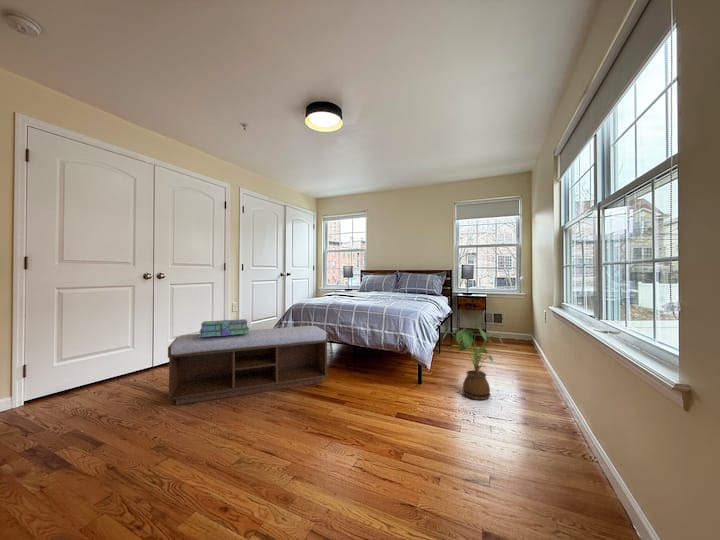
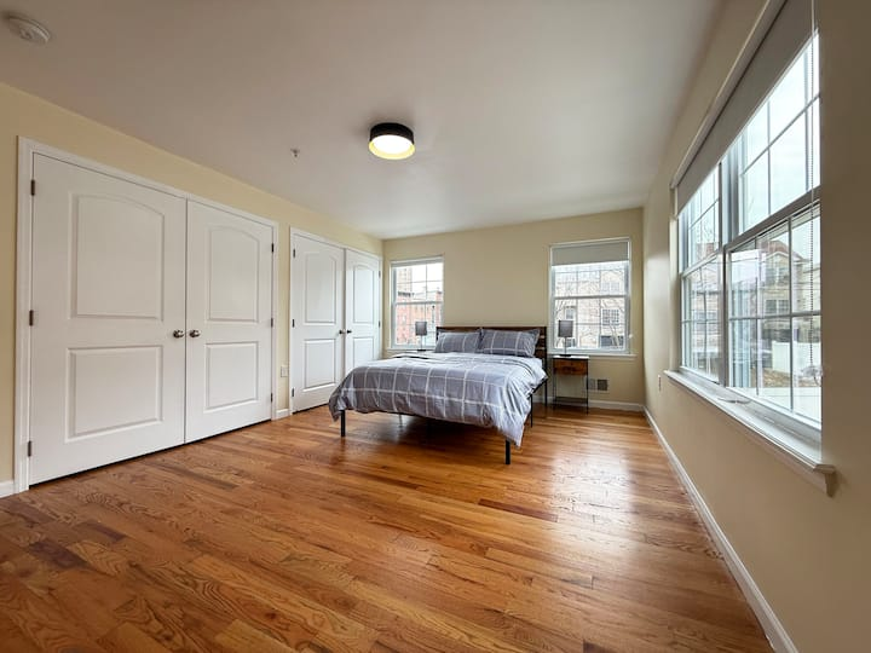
- bench (254, 358)
- stack of books (224, 328)
- house plant (471, 358)
